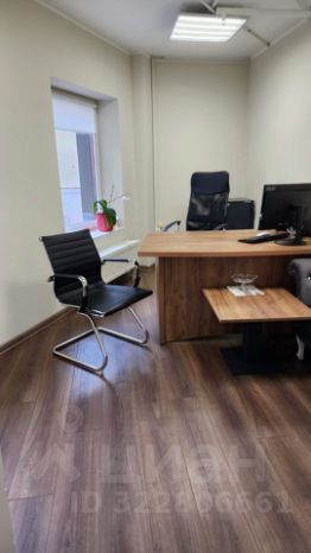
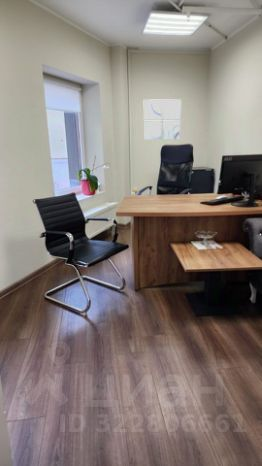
+ wall art (161, 119)
